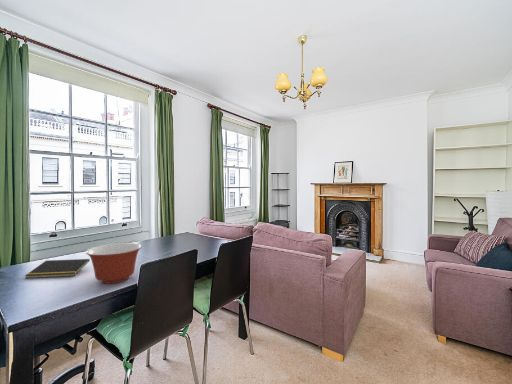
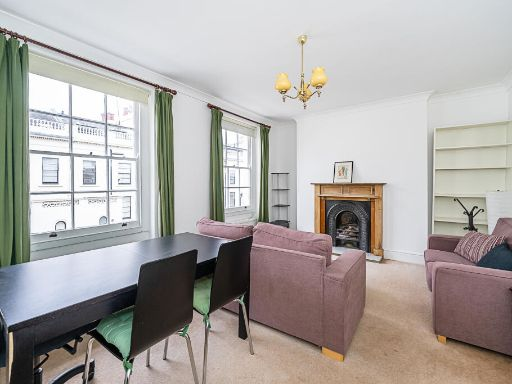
- notepad (59, 267)
- mixing bowl (115, 263)
